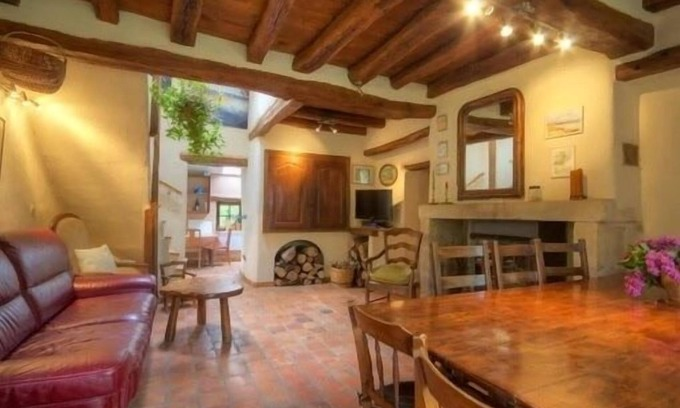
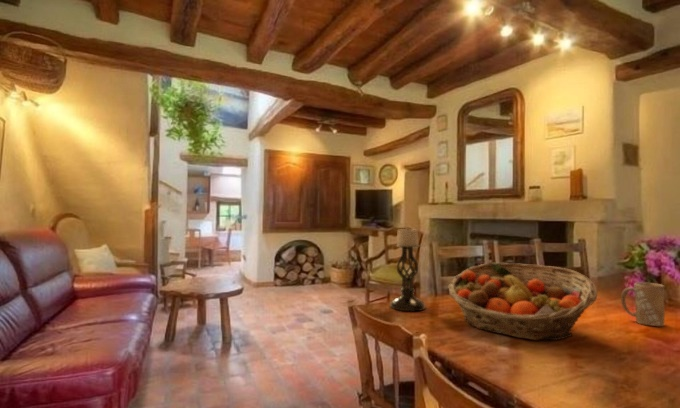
+ fruit basket (516, 296)
+ candle holder (409, 266)
+ mug (643, 302)
